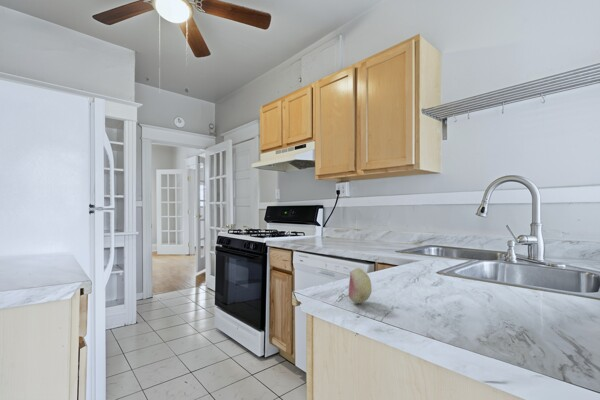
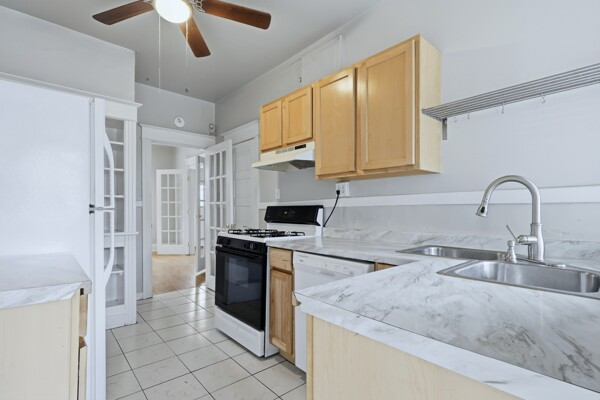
- fruit (358, 285)
